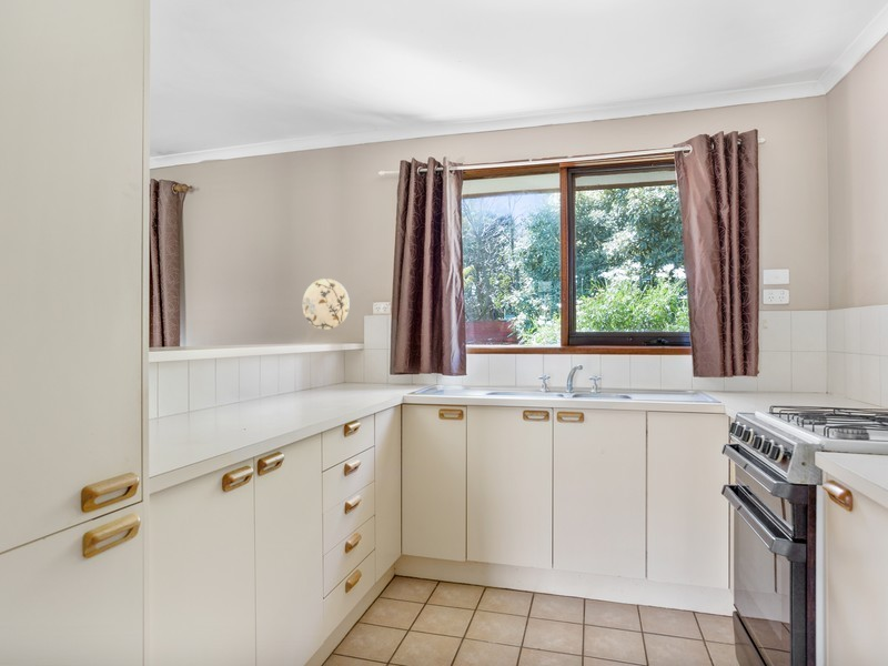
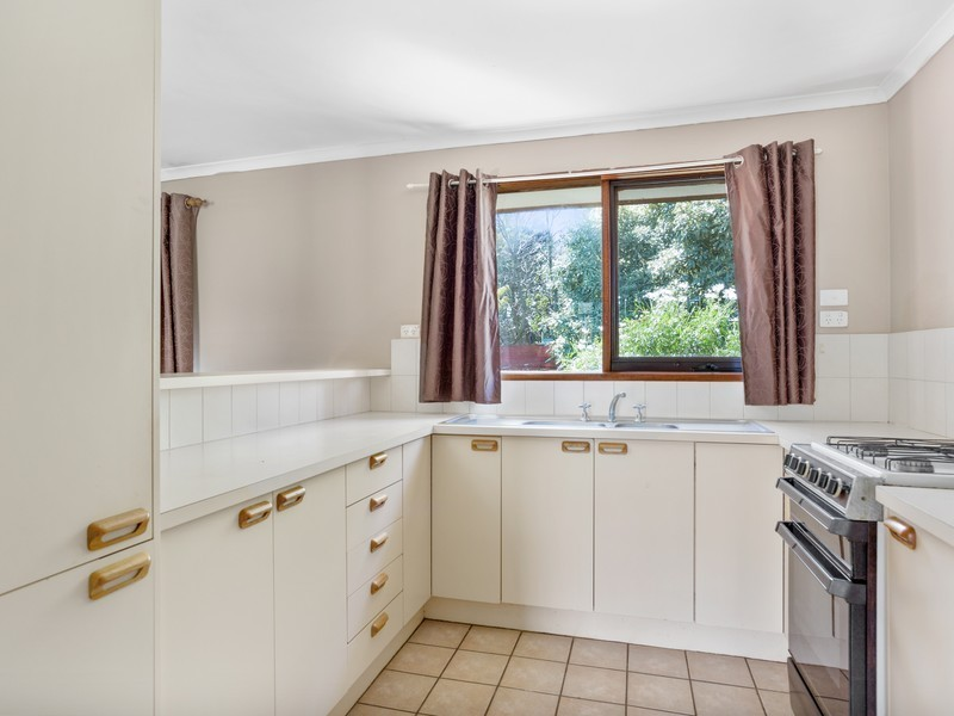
- decorative plate (325, 304)
